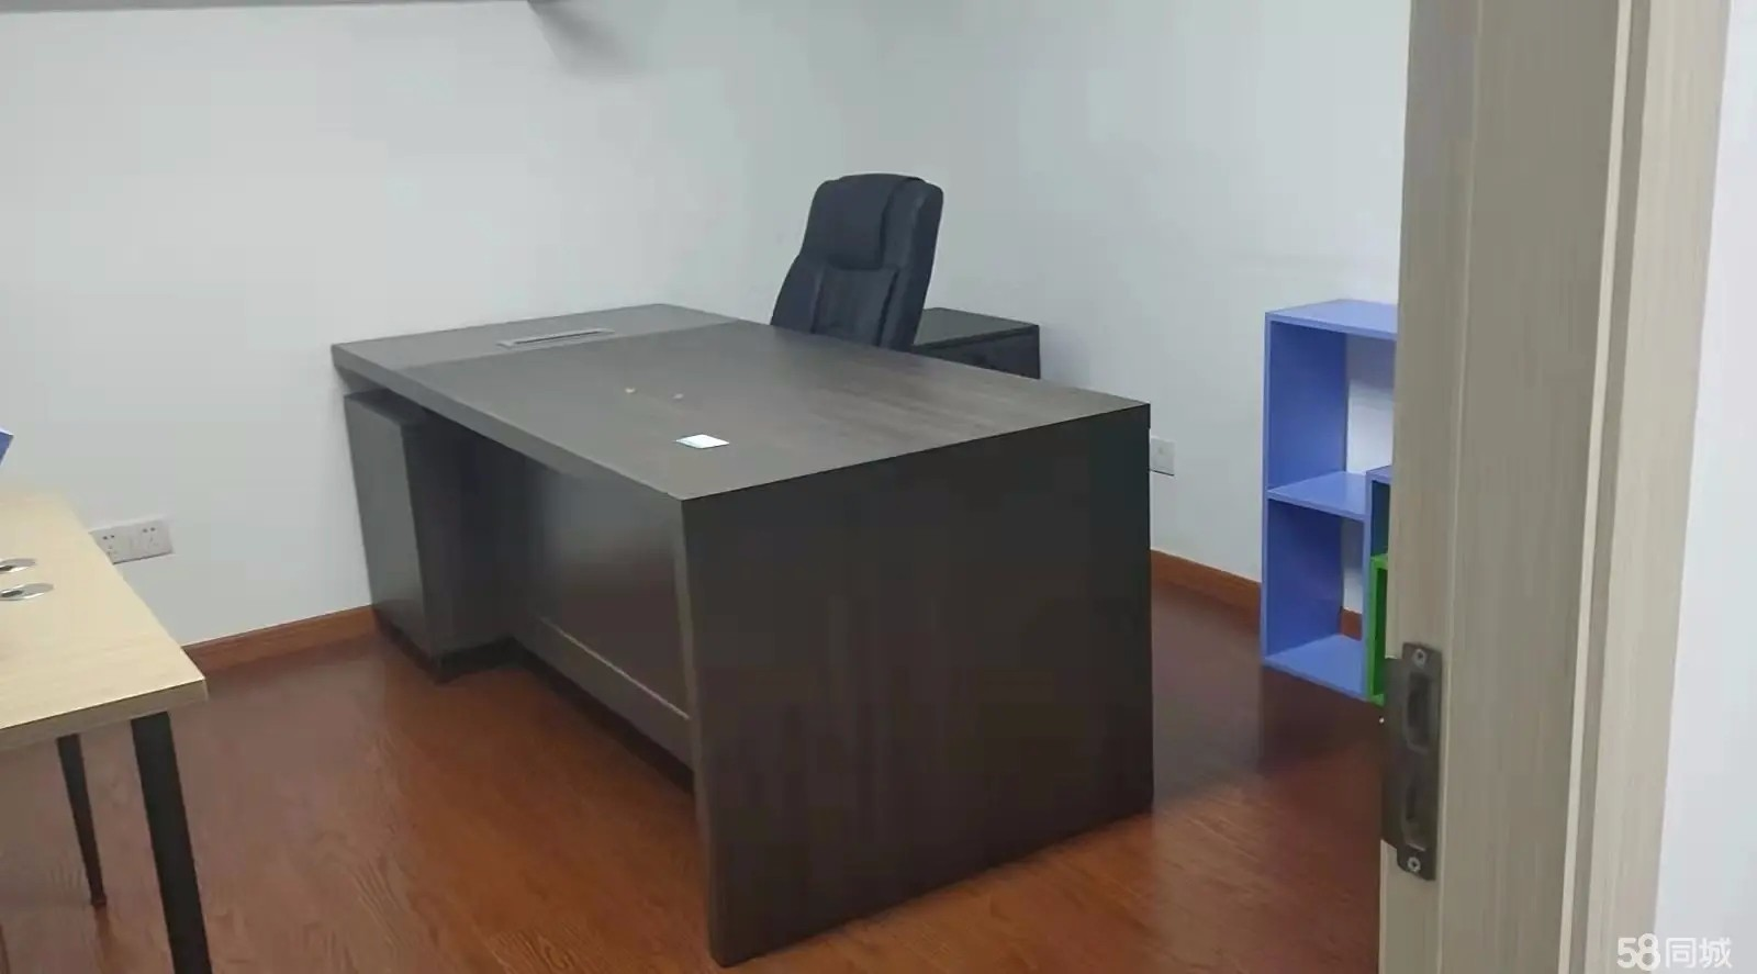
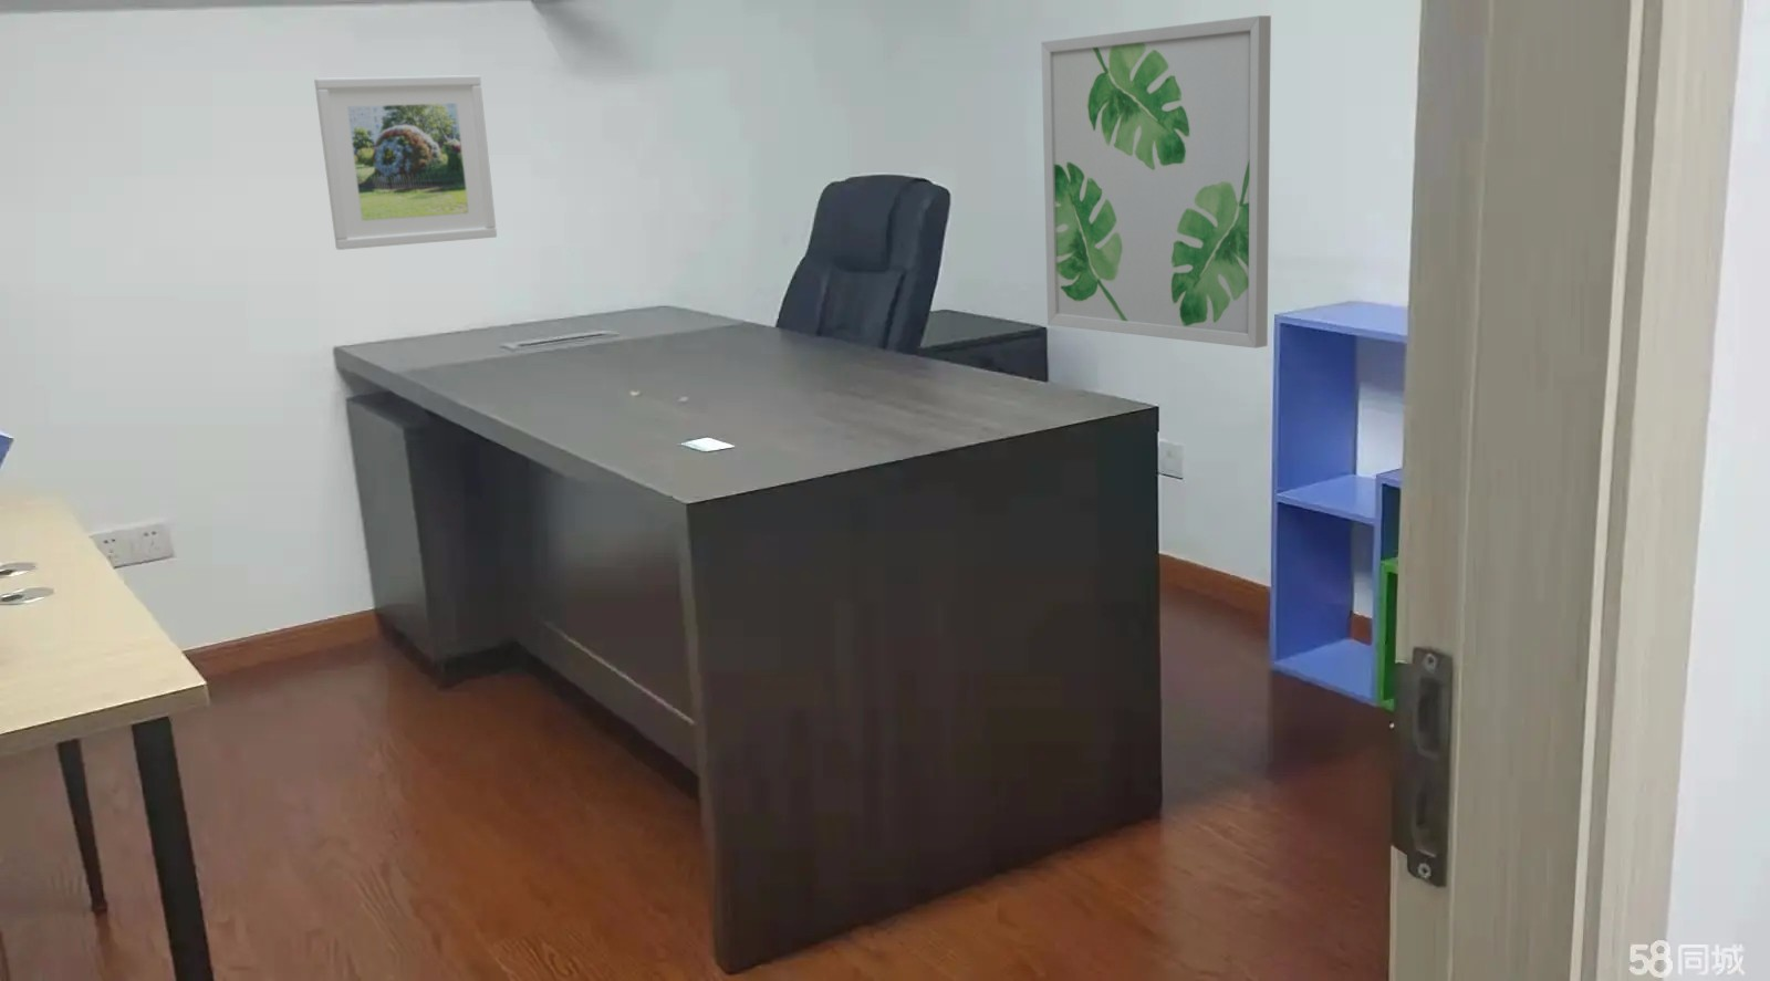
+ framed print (408, 161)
+ wall art (1148, 185)
